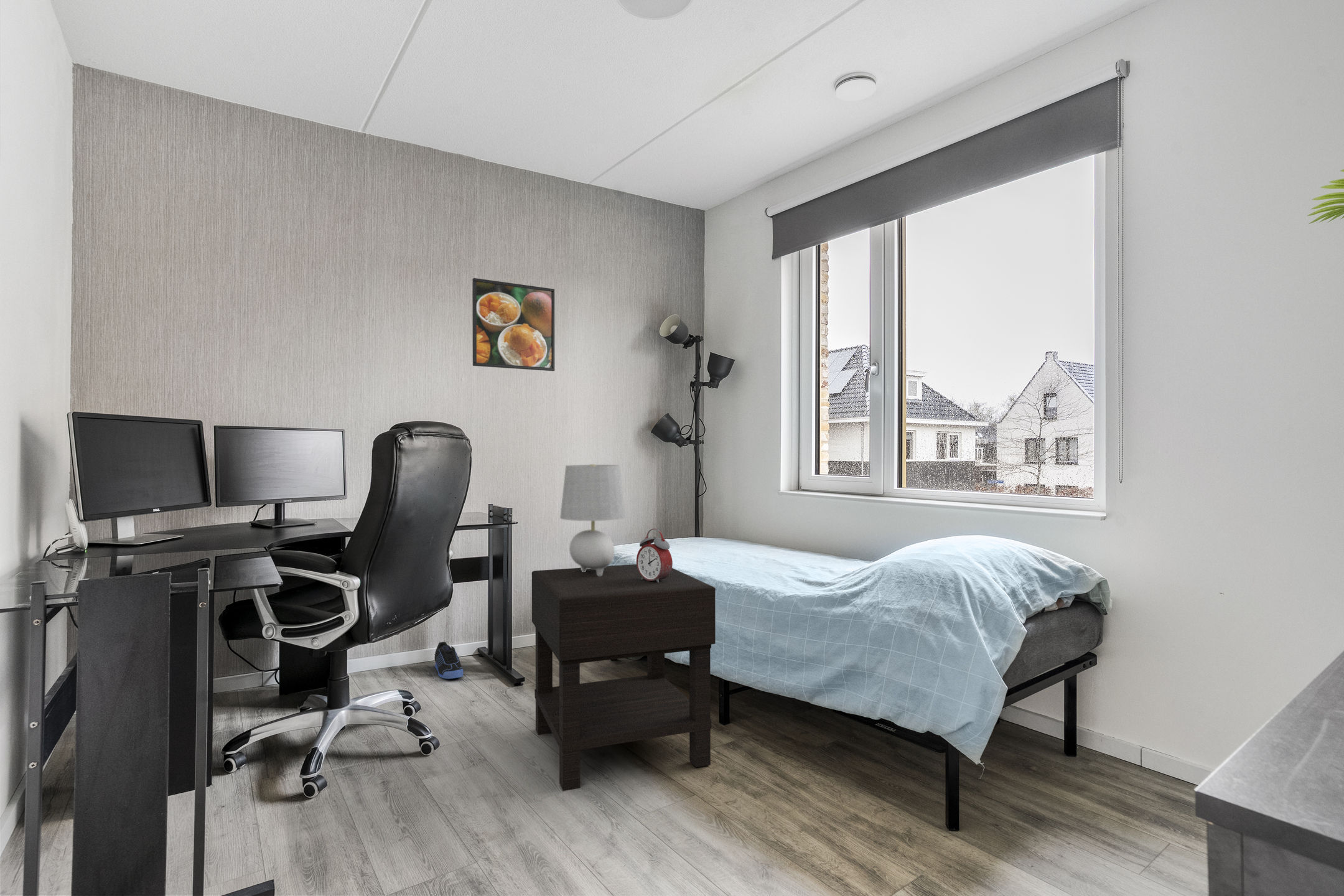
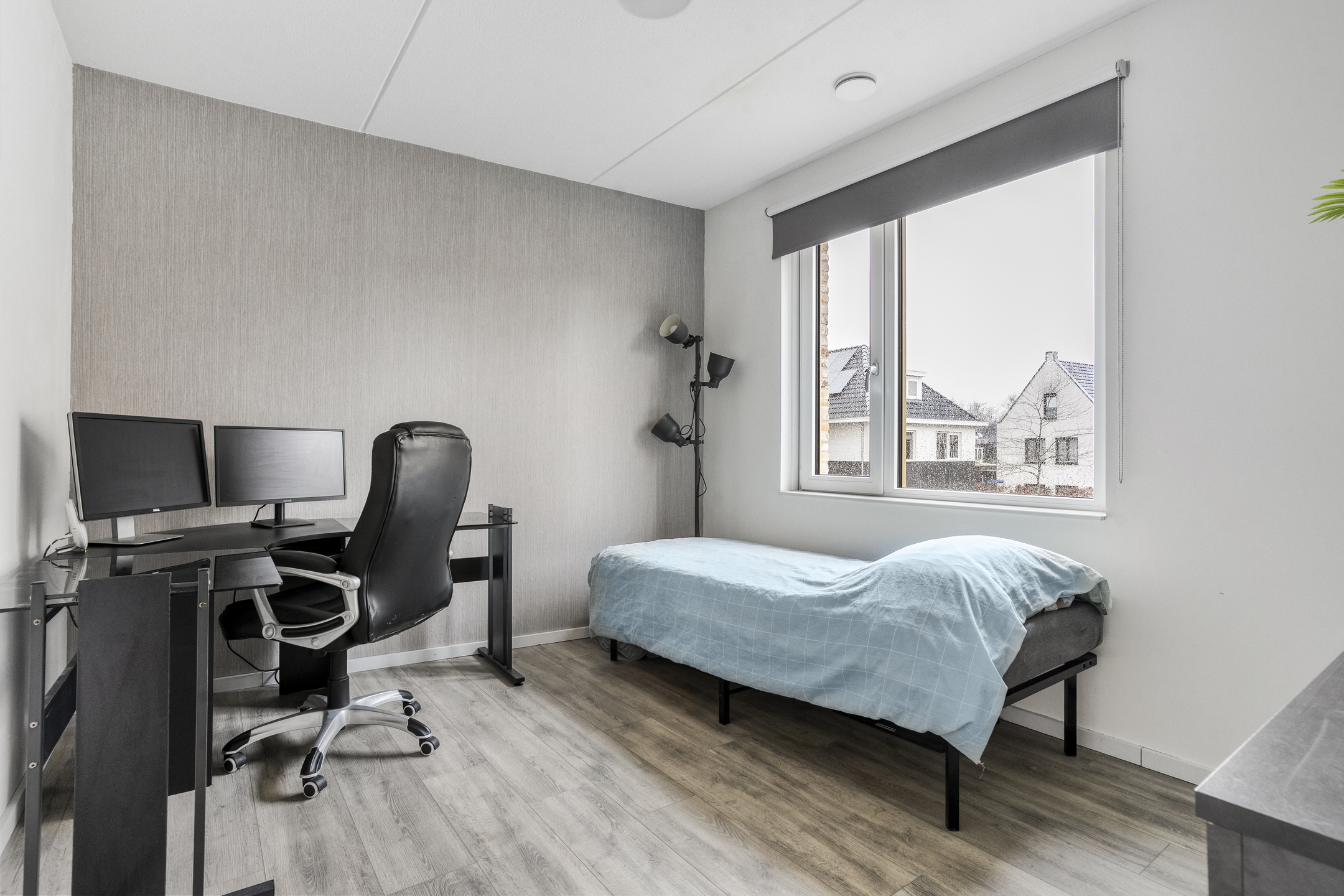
- sneaker (447, 660)
- table lamp (593, 518)
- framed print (515, 326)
- alarm clock (655, 554)
- nightstand (618, 658)
